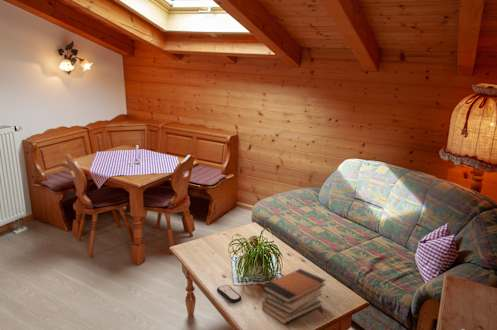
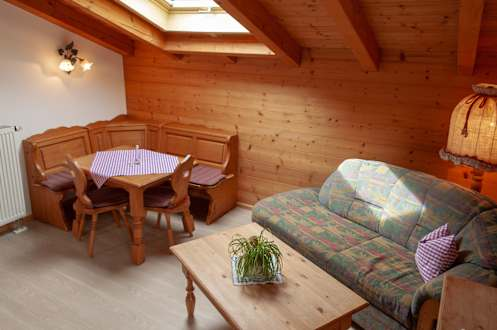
- remote control (229, 293)
- book stack (293, 295)
